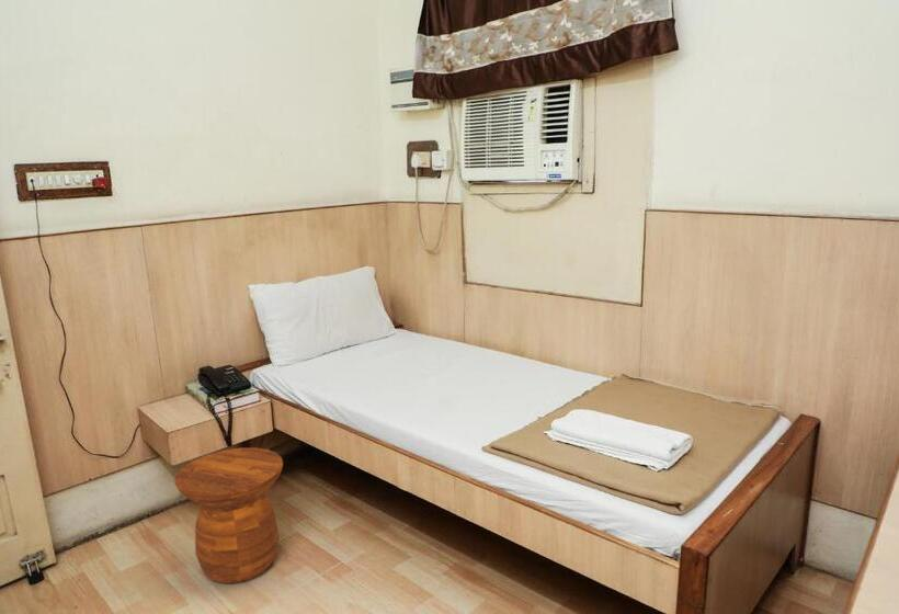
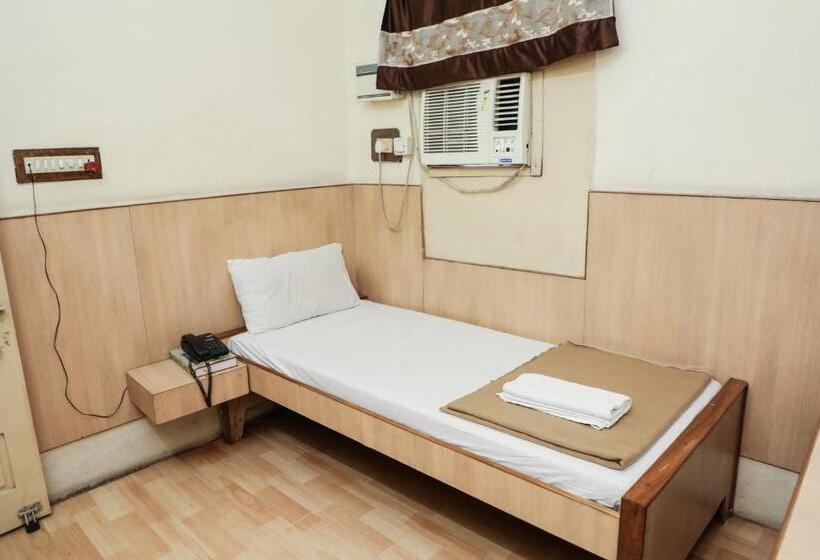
- side table (235, 518)
